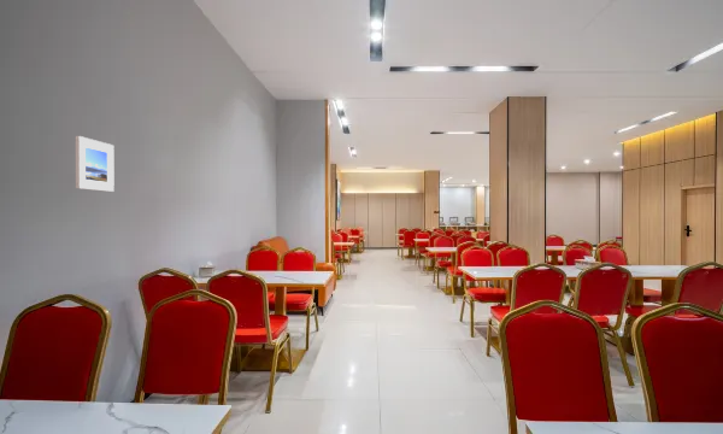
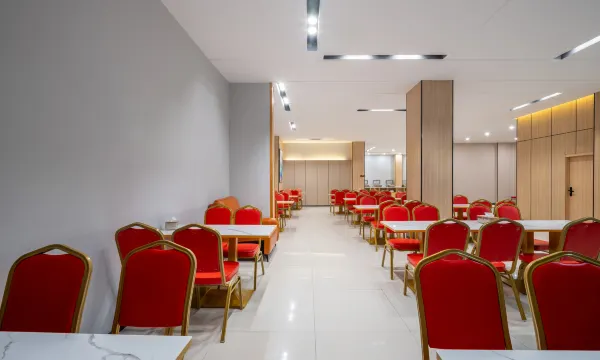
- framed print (95, 165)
